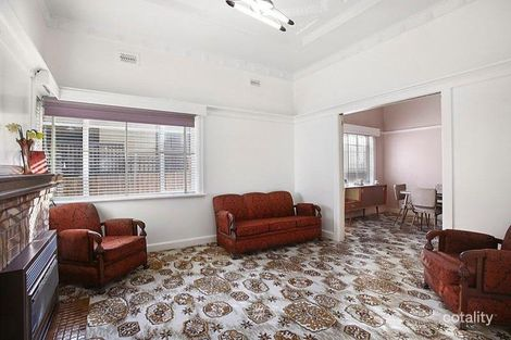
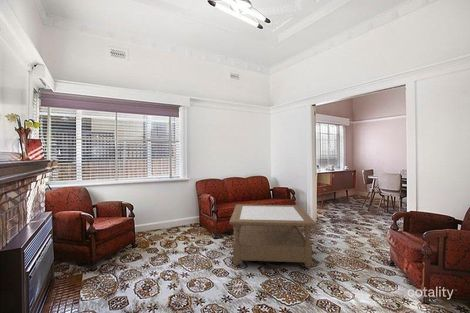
+ coffee table (269, 231)
